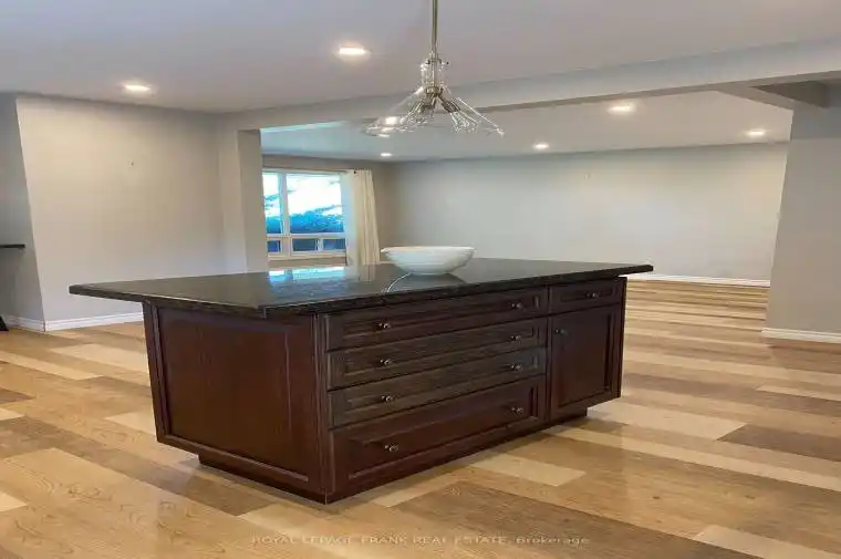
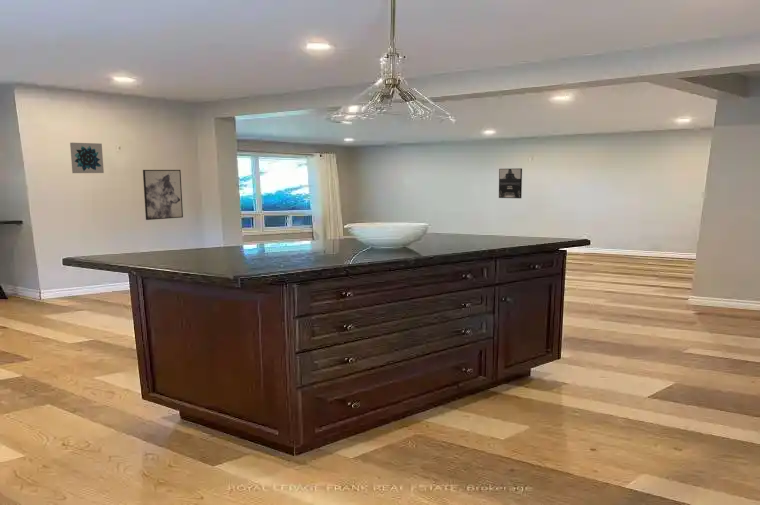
+ wall art (510, 183)
+ wall art (163, 194)
+ wall art (87, 158)
